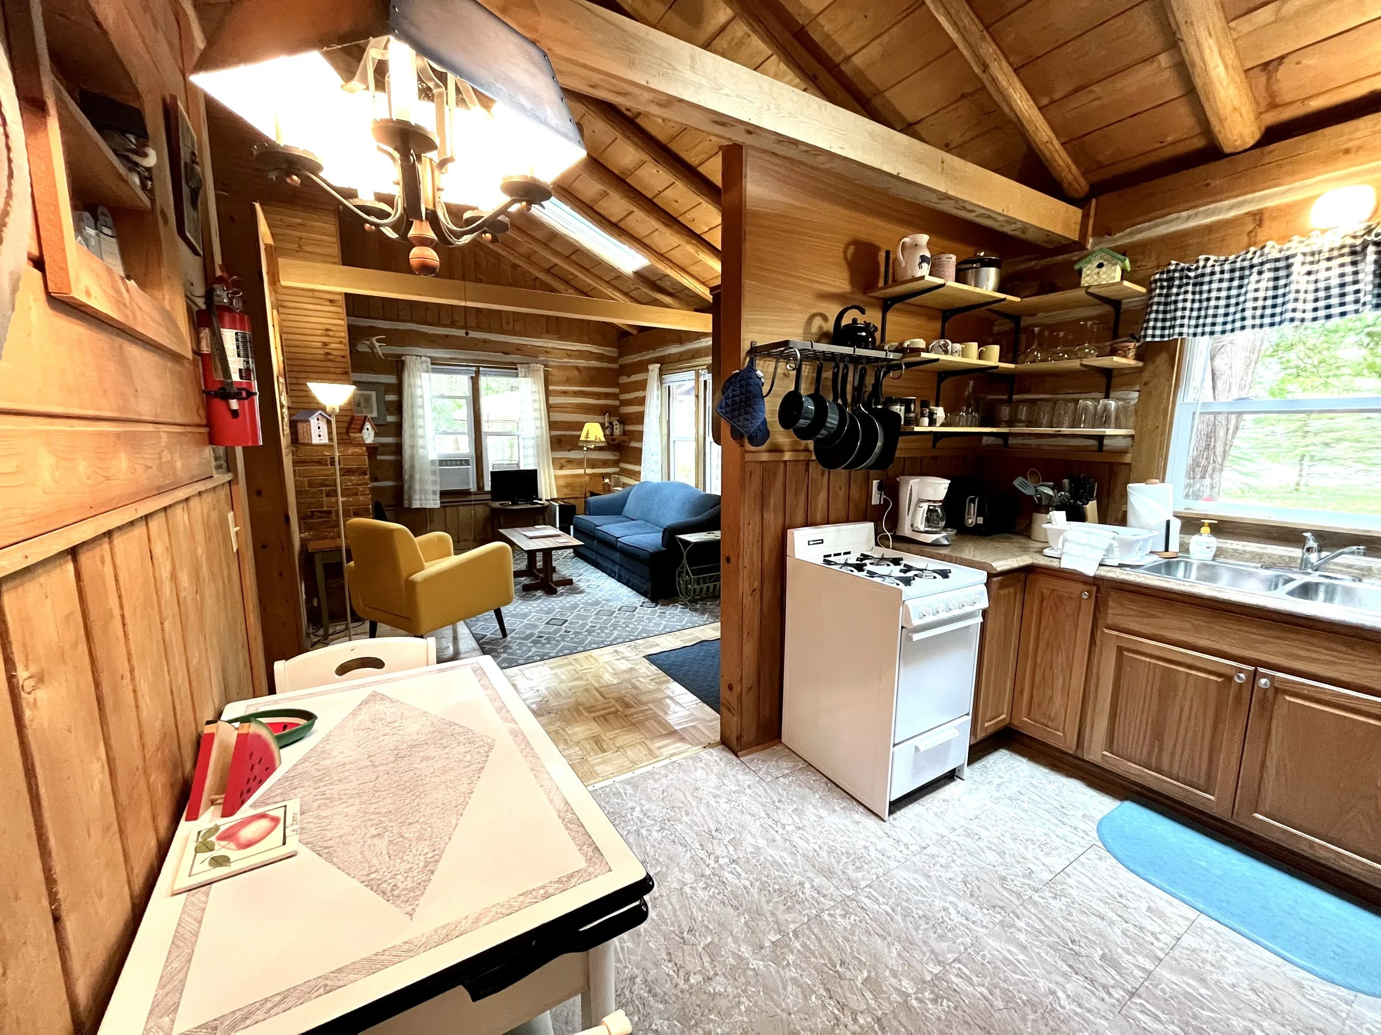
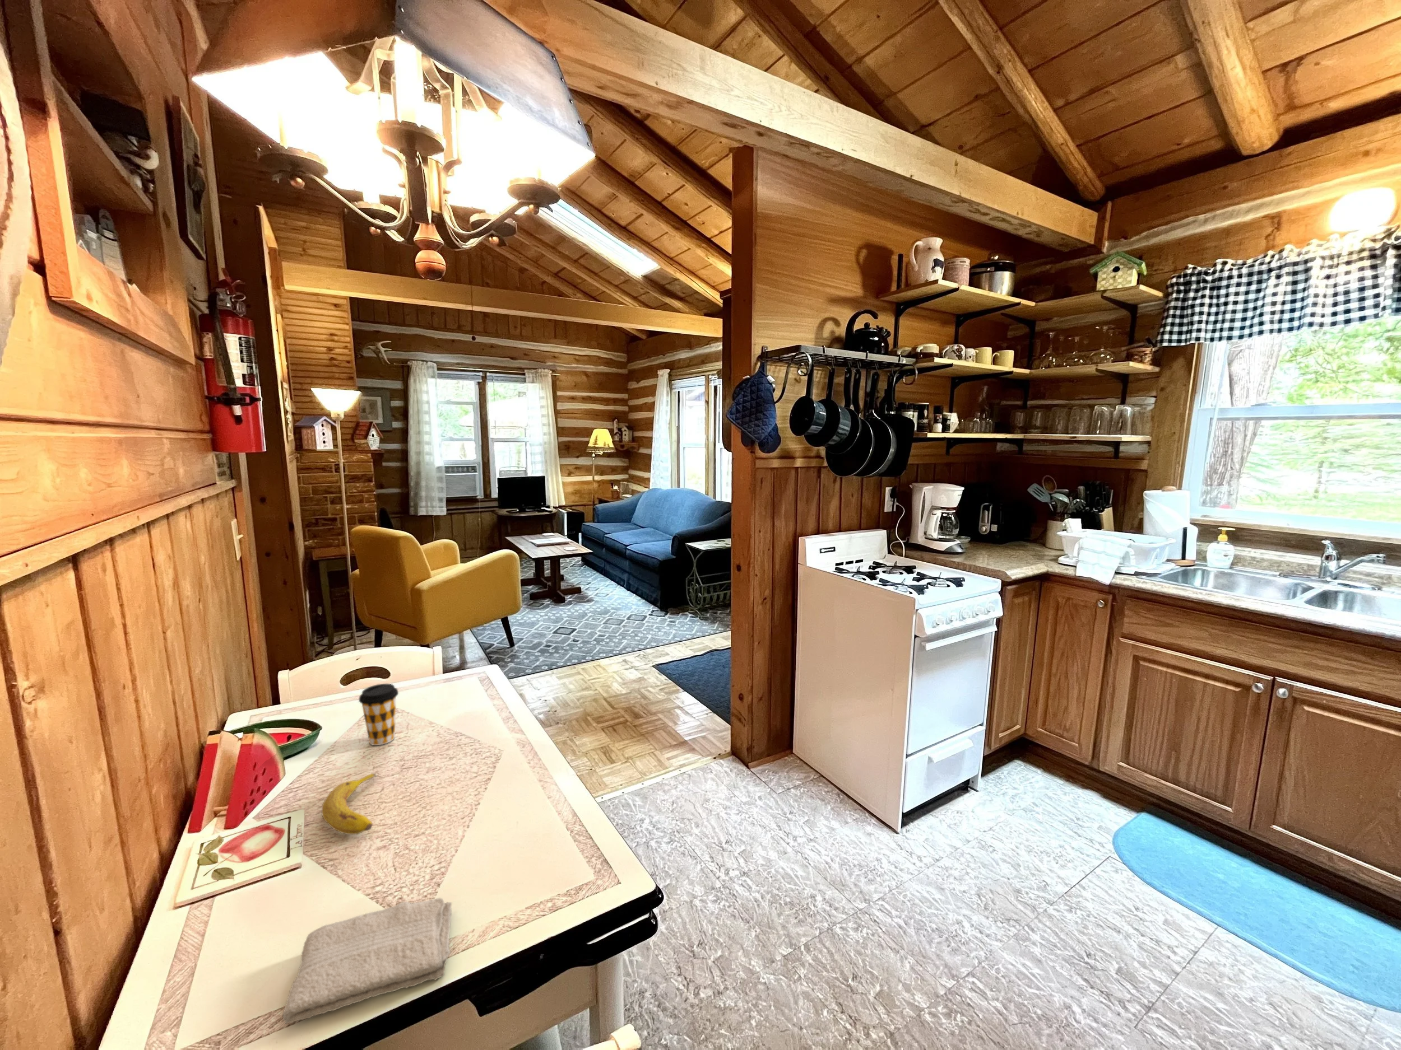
+ fruit (349, 797)
+ washcloth (376, 952)
+ coffee cup (379, 715)
